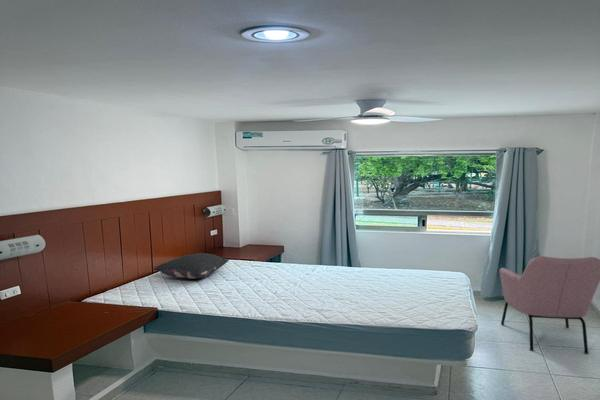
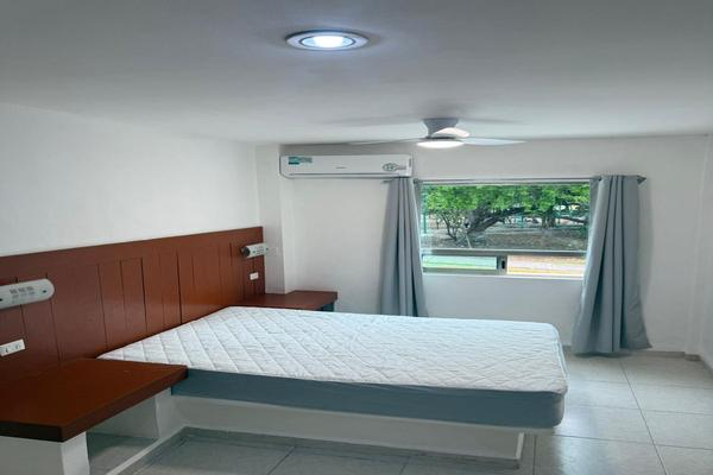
- armchair (549, 294)
- pillow (191, 265)
